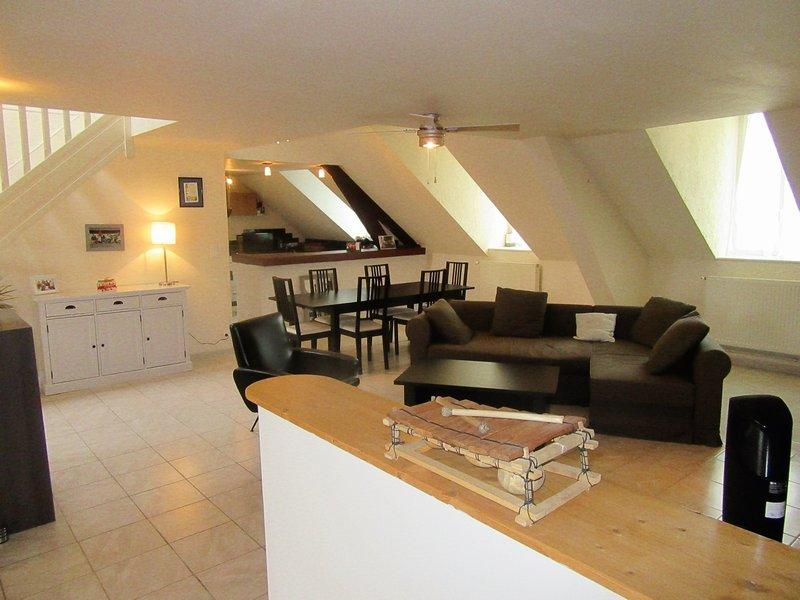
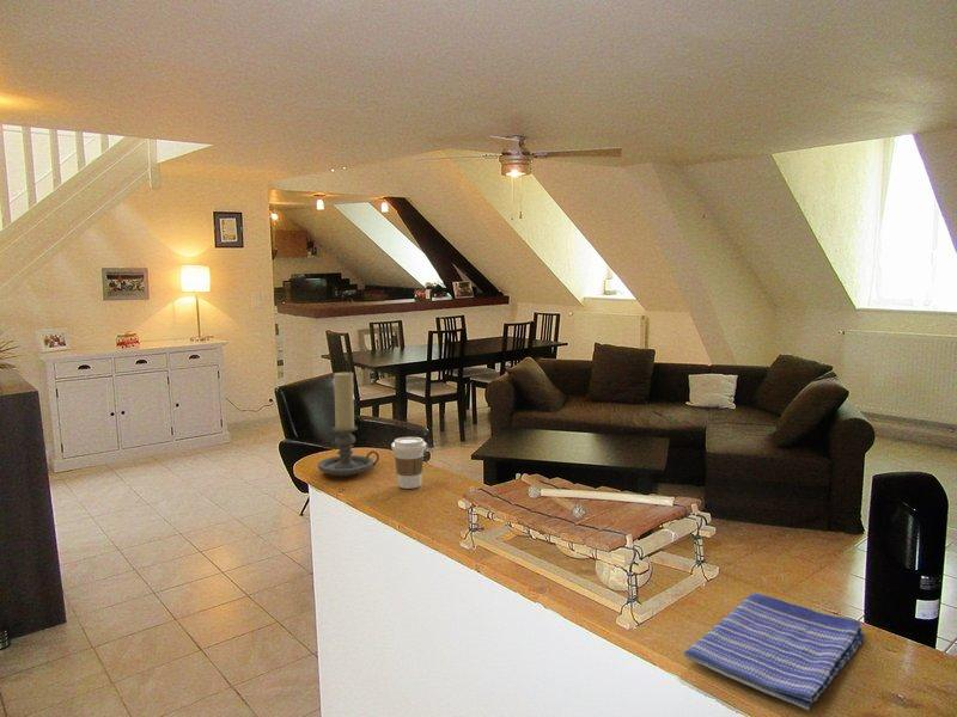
+ coffee cup (409, 461)
+ dish towel (776, 639)
+ candle holder (349, 421)
